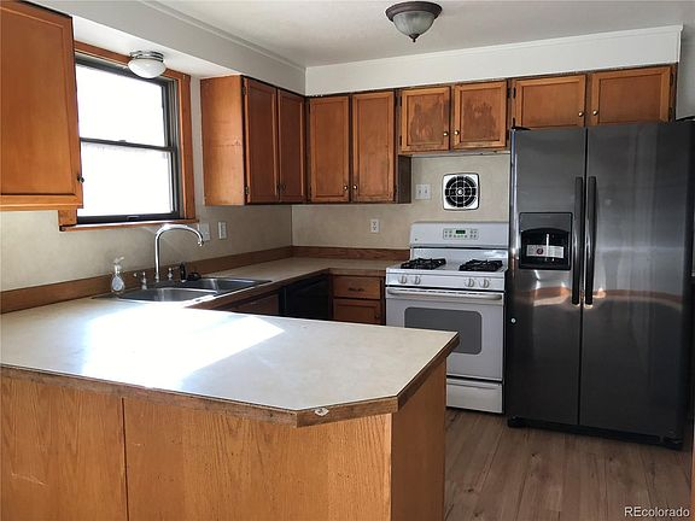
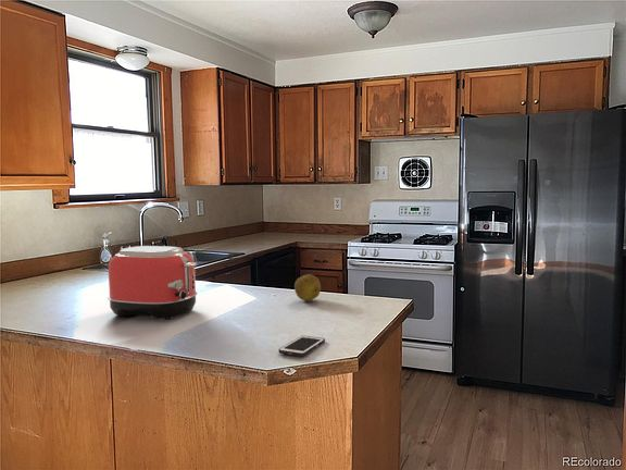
+ fruit (308, 287)
+ toaster (155, 281)
+ cell phone (302, 345)
